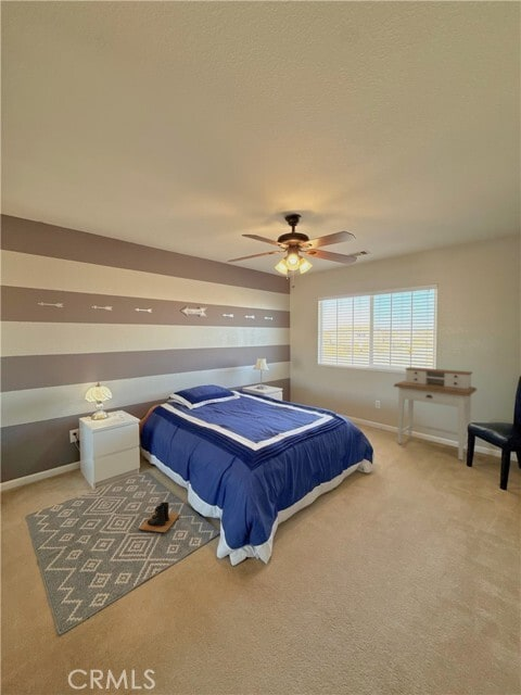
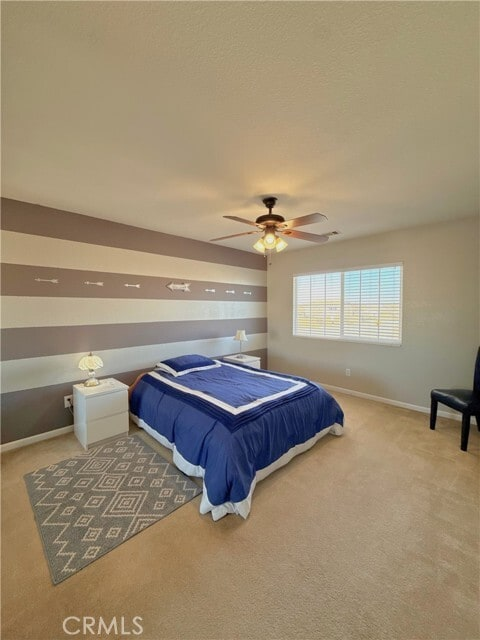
- boots (160, 513)
- desk (434, 403)
